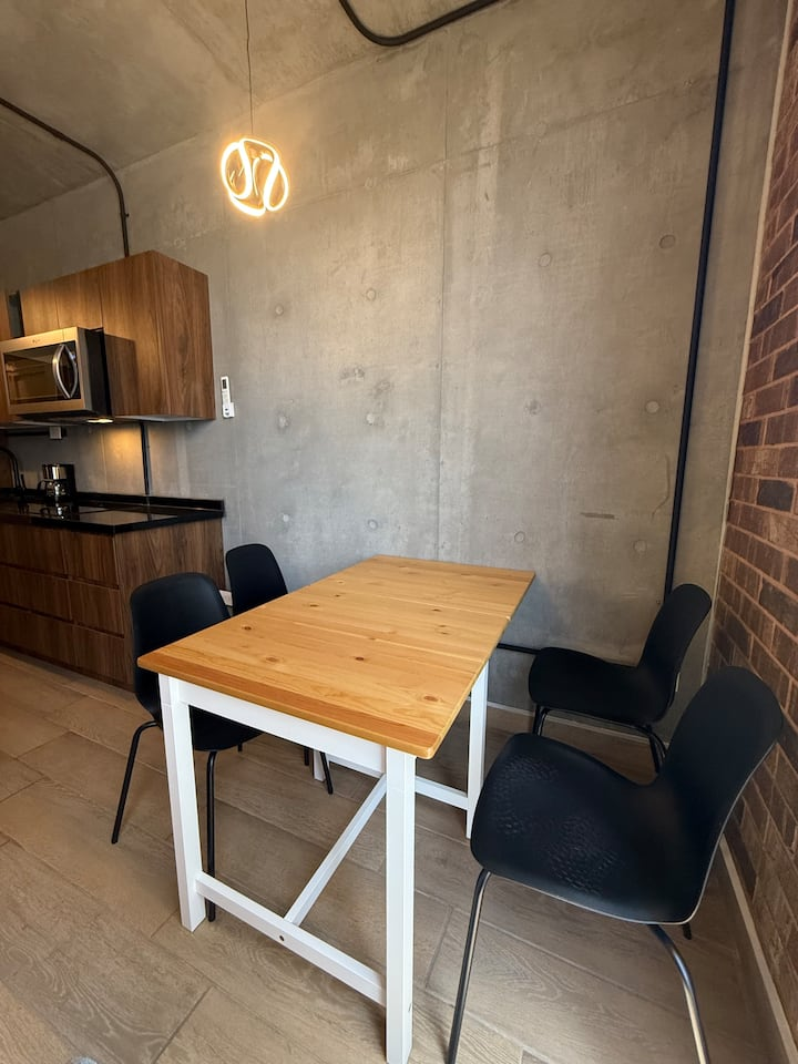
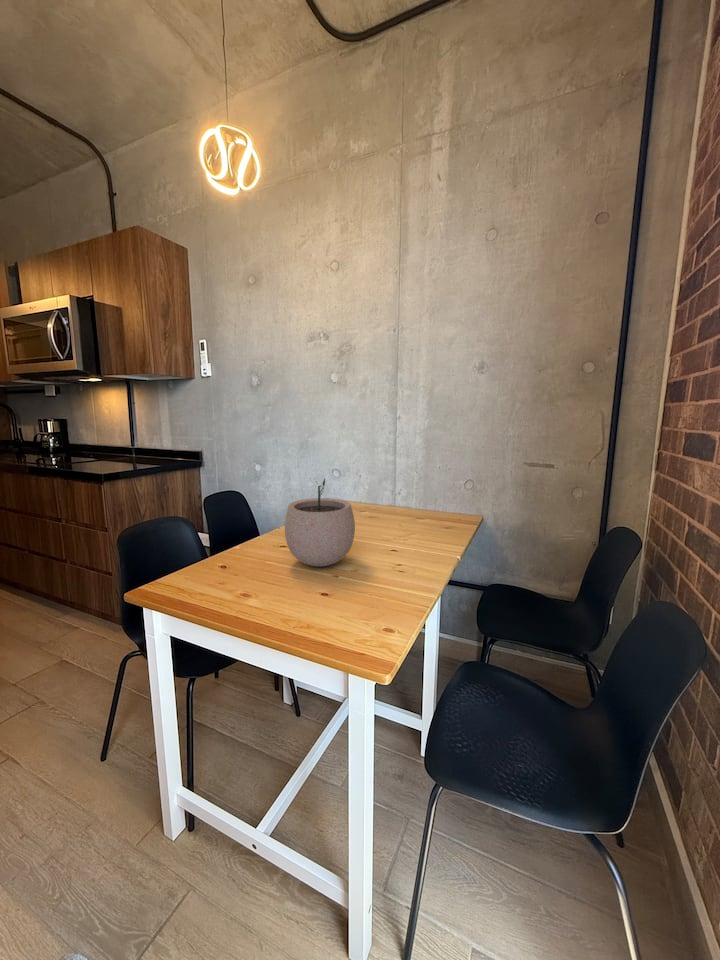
+ plant pot (320, 521)
